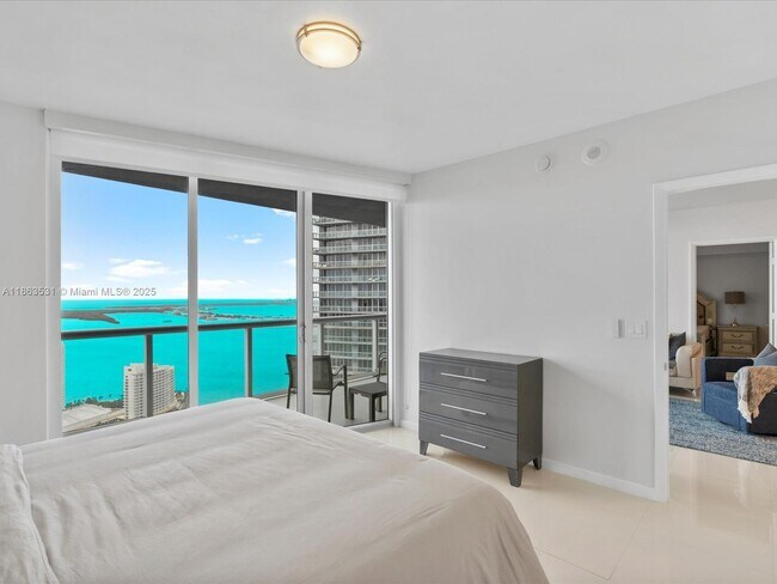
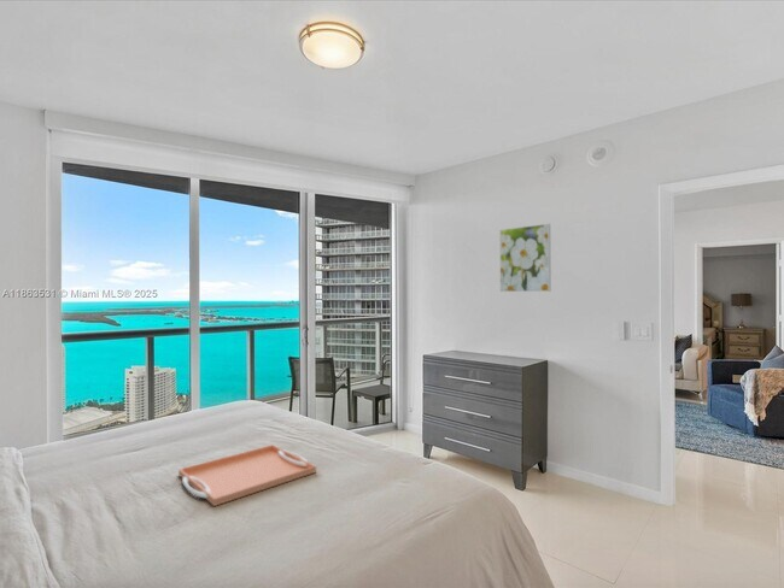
+ serving tray (247, 470)
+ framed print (523, 259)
